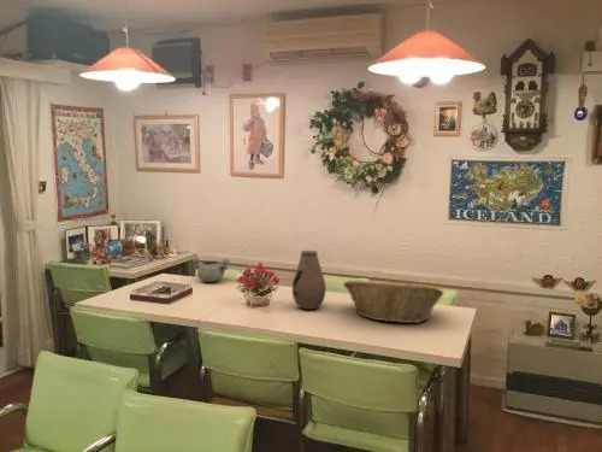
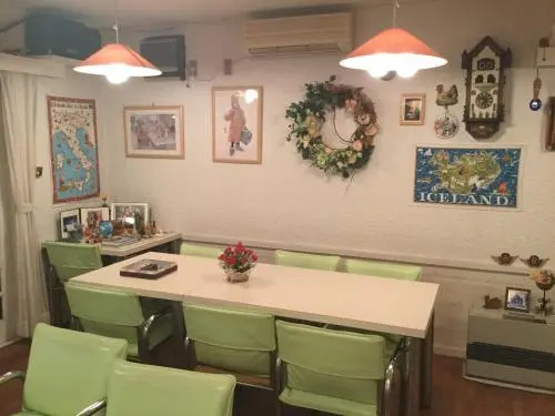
- vase (308, 280)
- decorative bowl (211, 269)
- fruit basket (391, 295)
